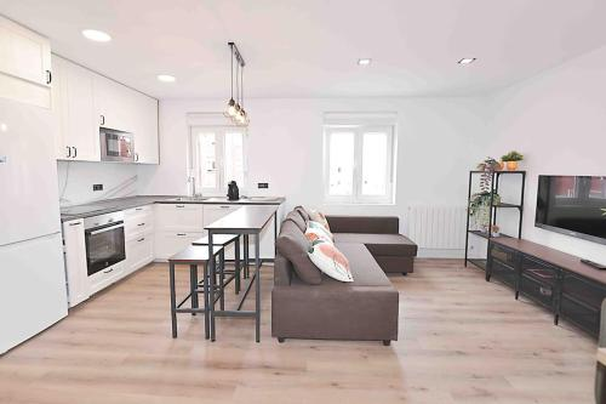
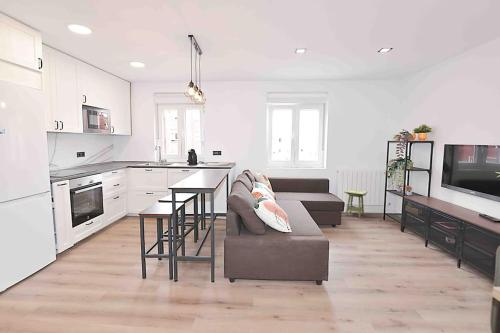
+ side table (354, 206)
